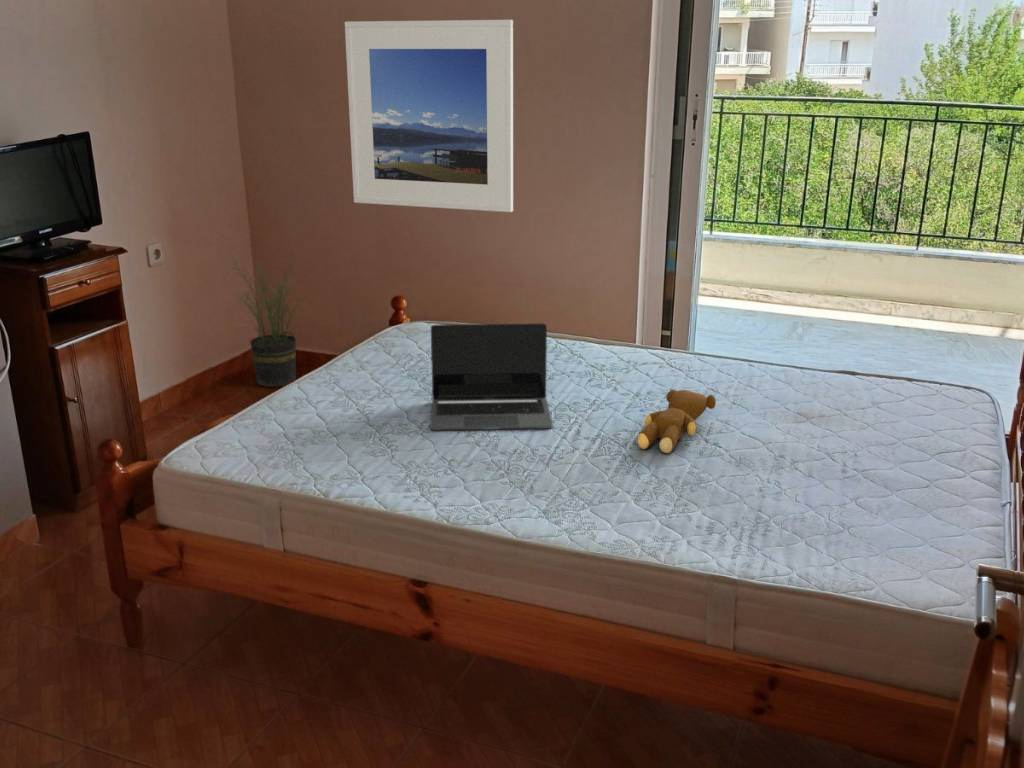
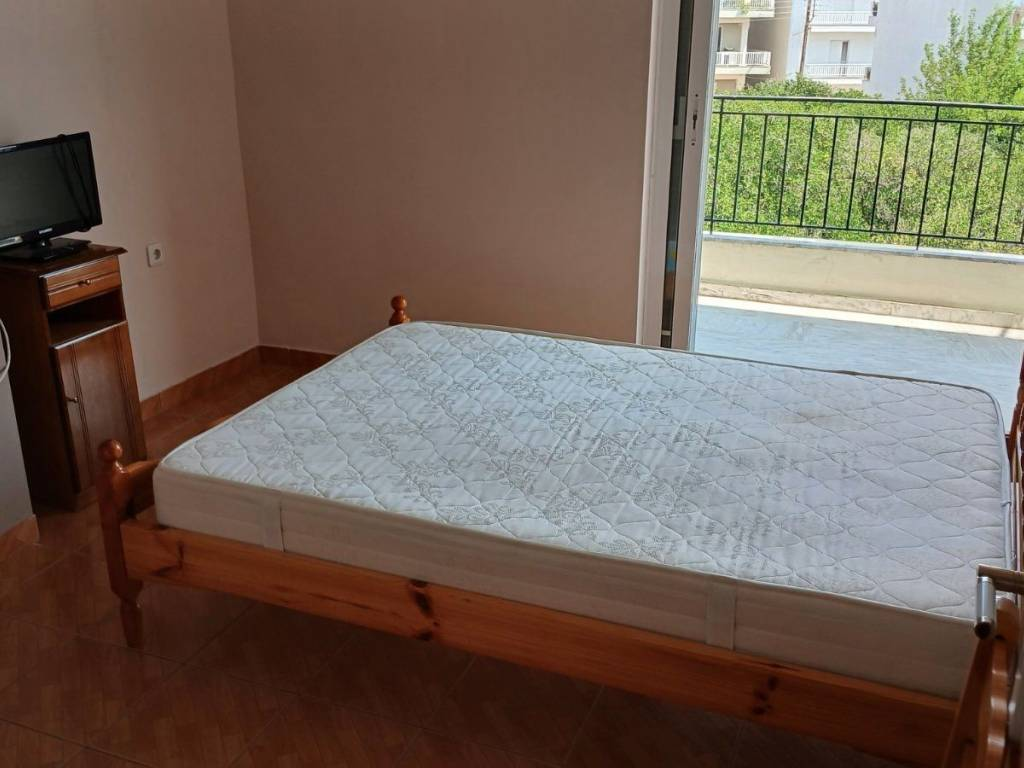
- laptop (490, 376)
- teddy bear (675, 418)
- potted plant (267, 319)
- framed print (428, 116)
